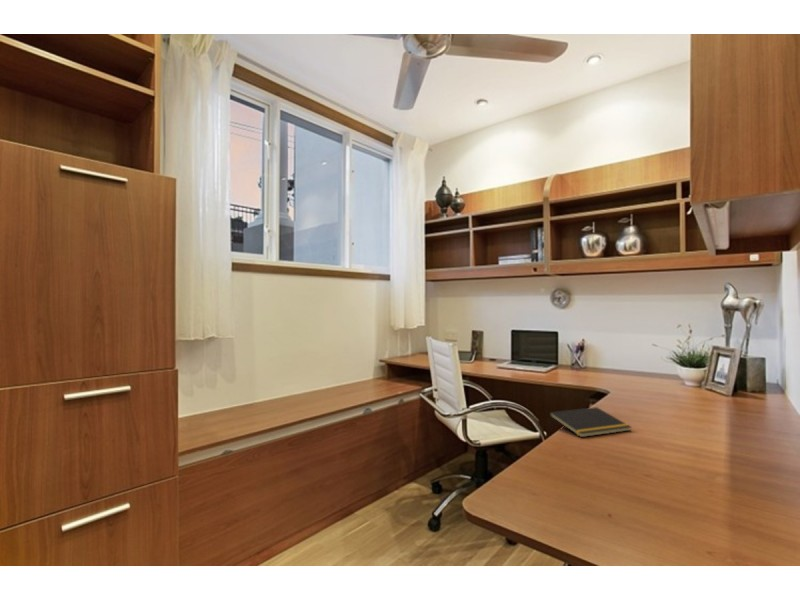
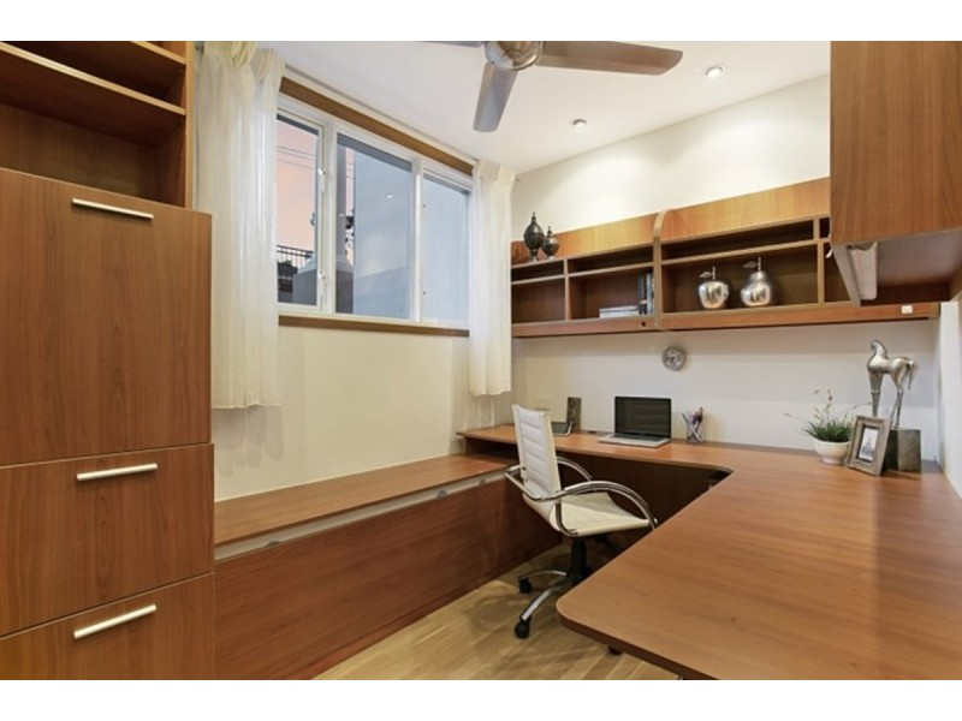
- notepad (589, 421)
